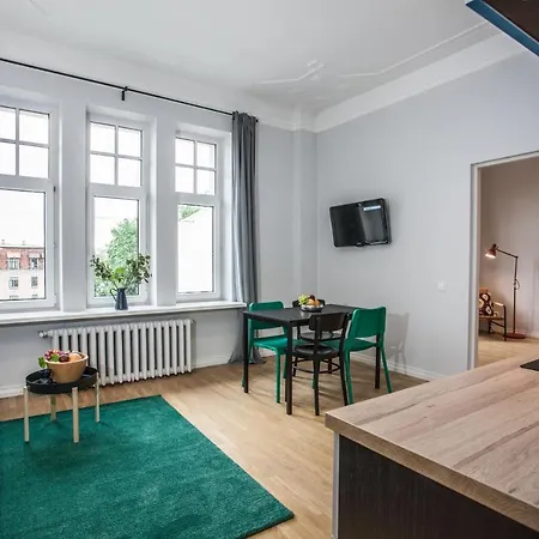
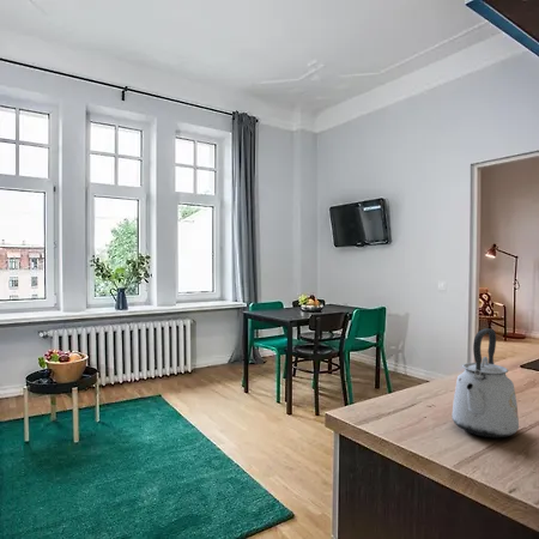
+ kettle (480, 382)
